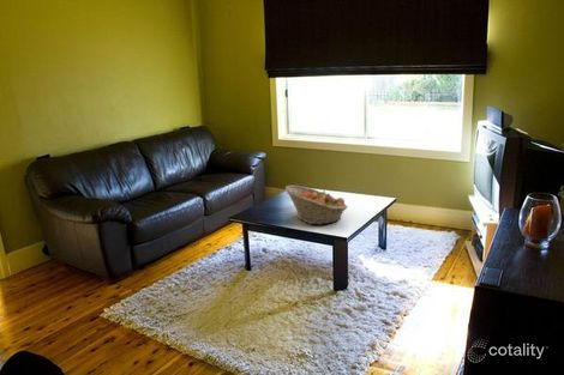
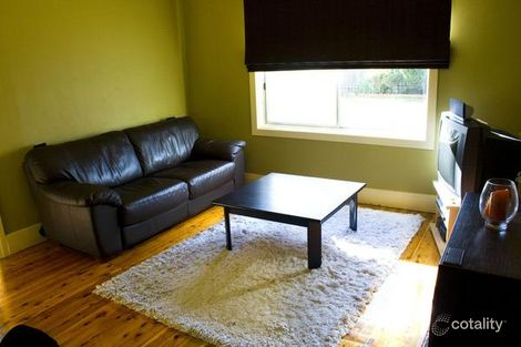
- fruit basket (316, 201)
